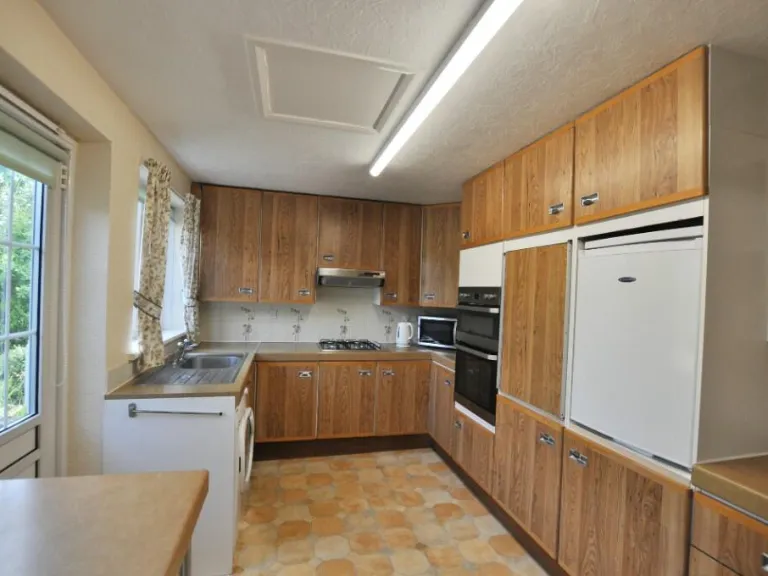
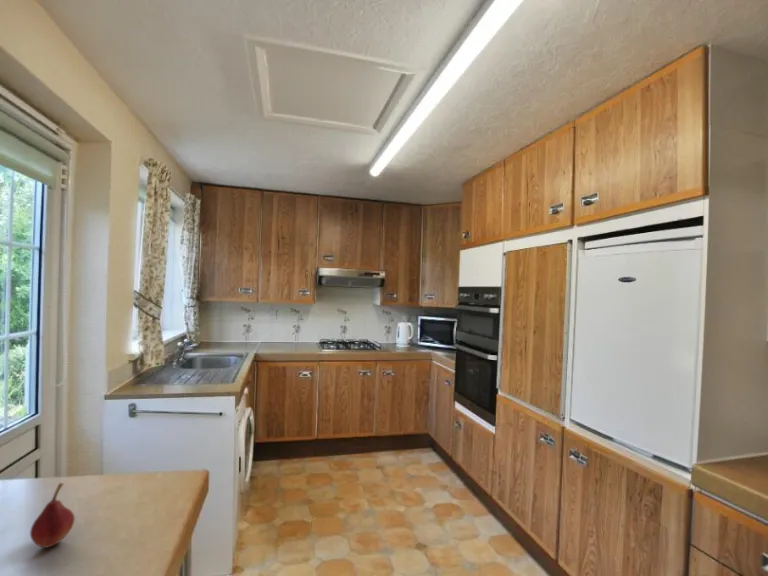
+ fruit (53, 514)
